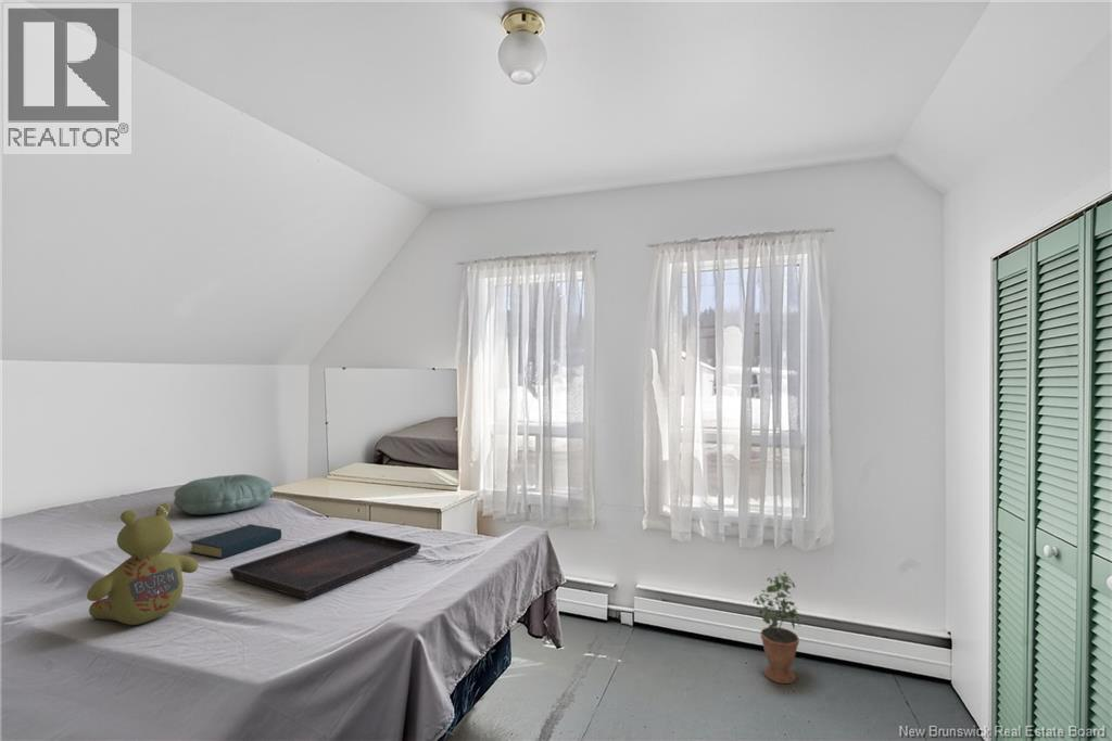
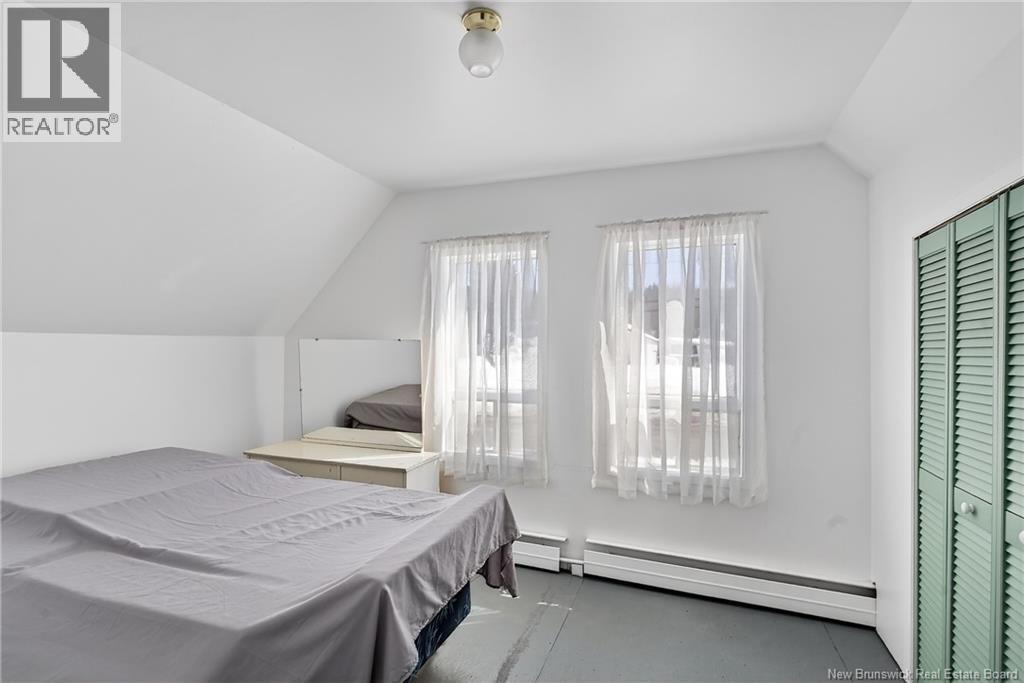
- stuffed bear (138, 560)
- hardback book (237, 540)
- potted plant (775, 622)
- pillow (223, 493)
- serving tray (331, 560)
